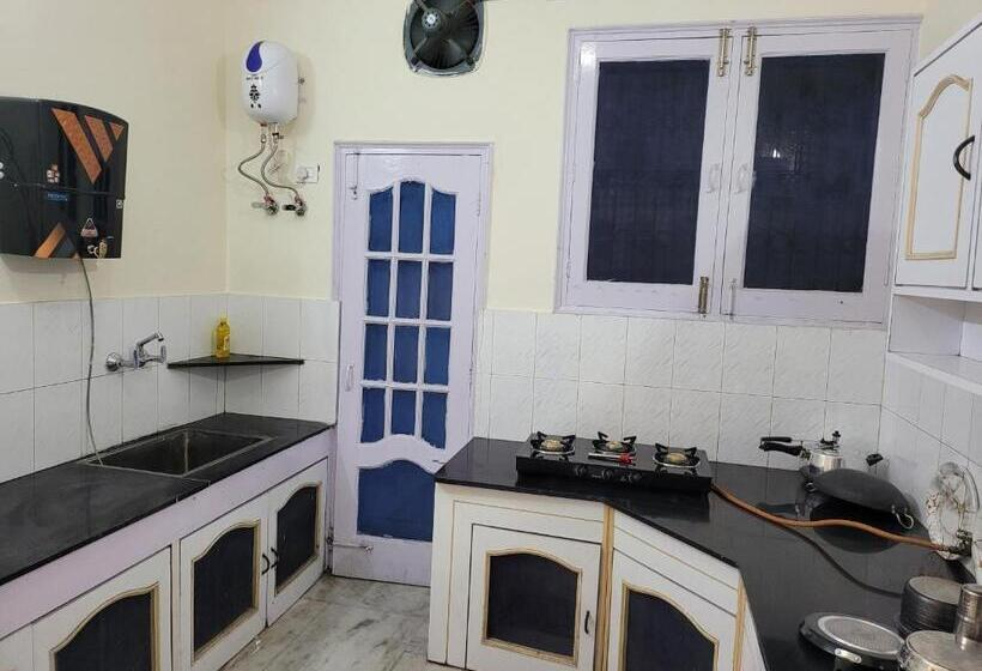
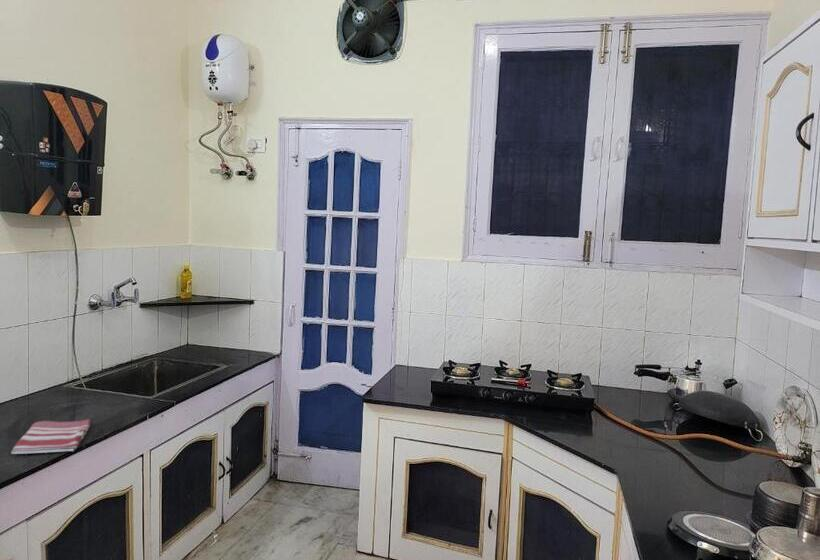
+ dish towel (53, 435)
